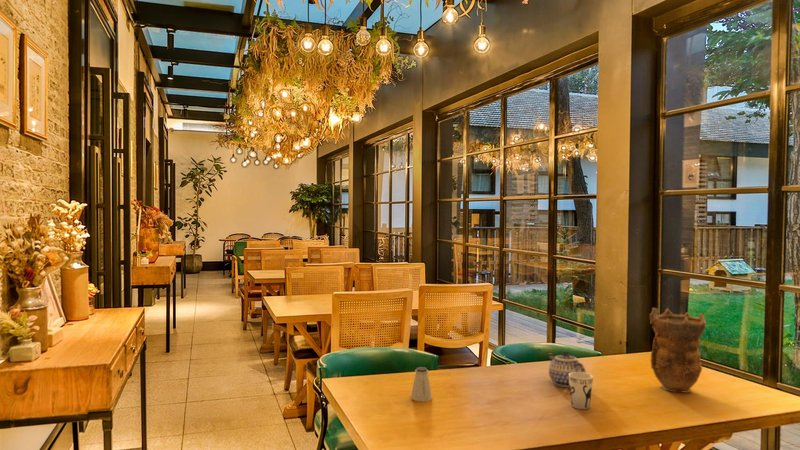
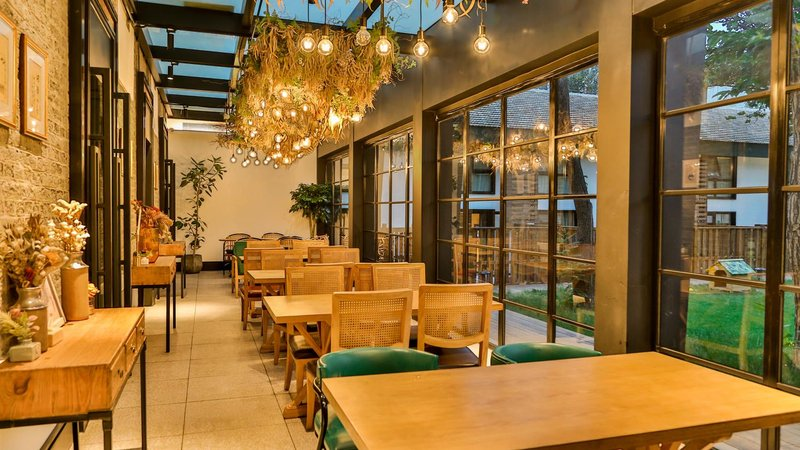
- teapot (565, 367)
- saltshaker (421, 383)
- cup (580, 390)
- vase (676, 347)
